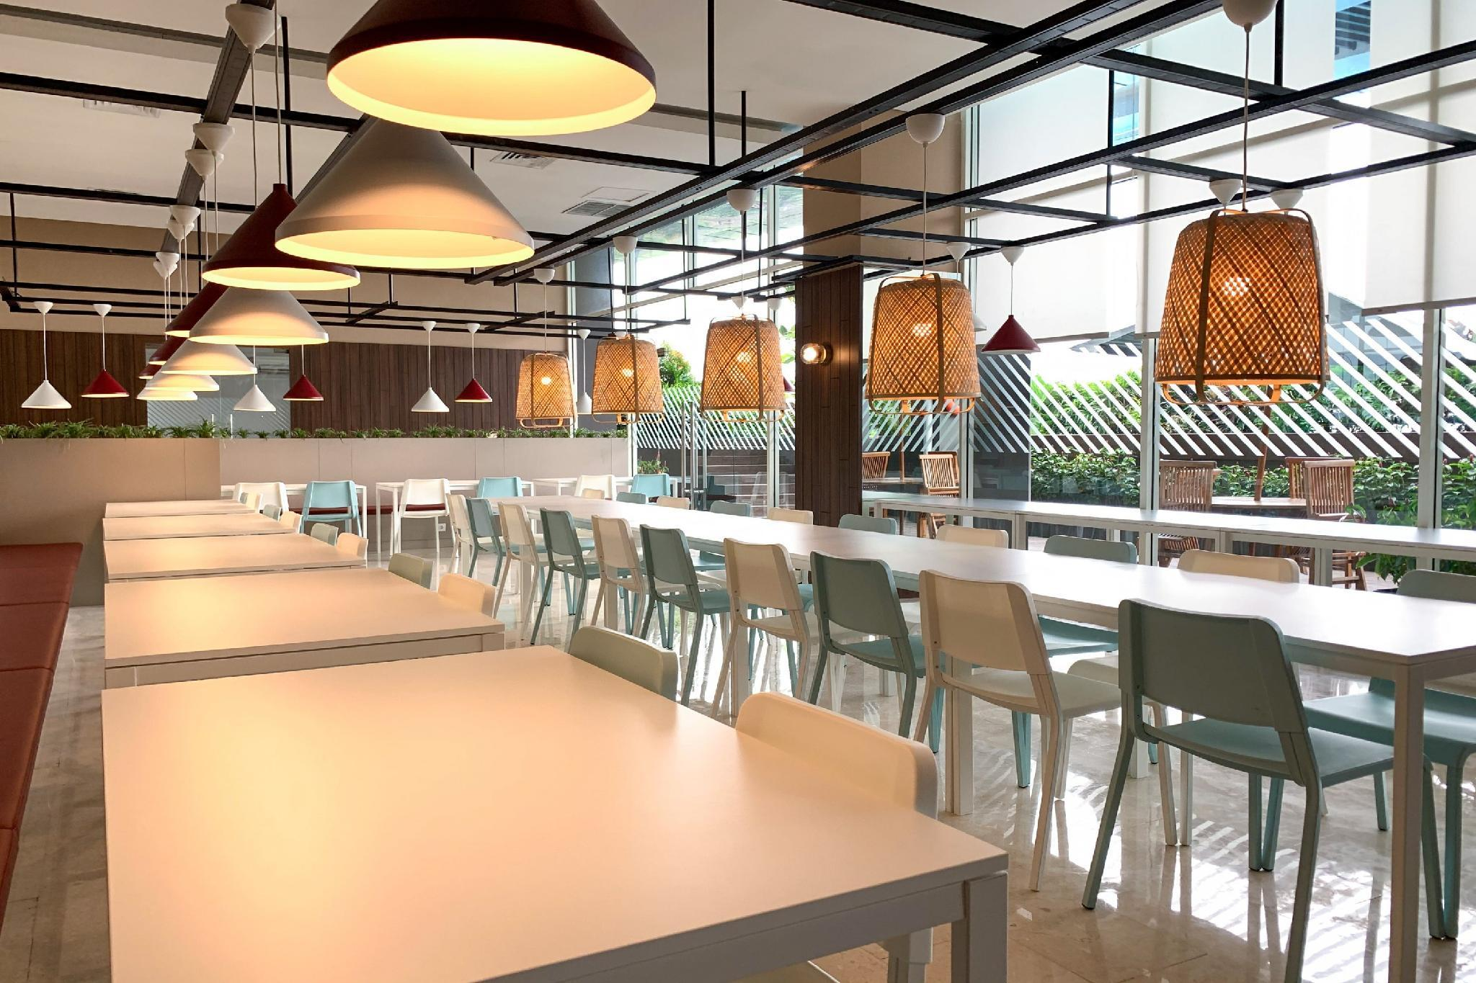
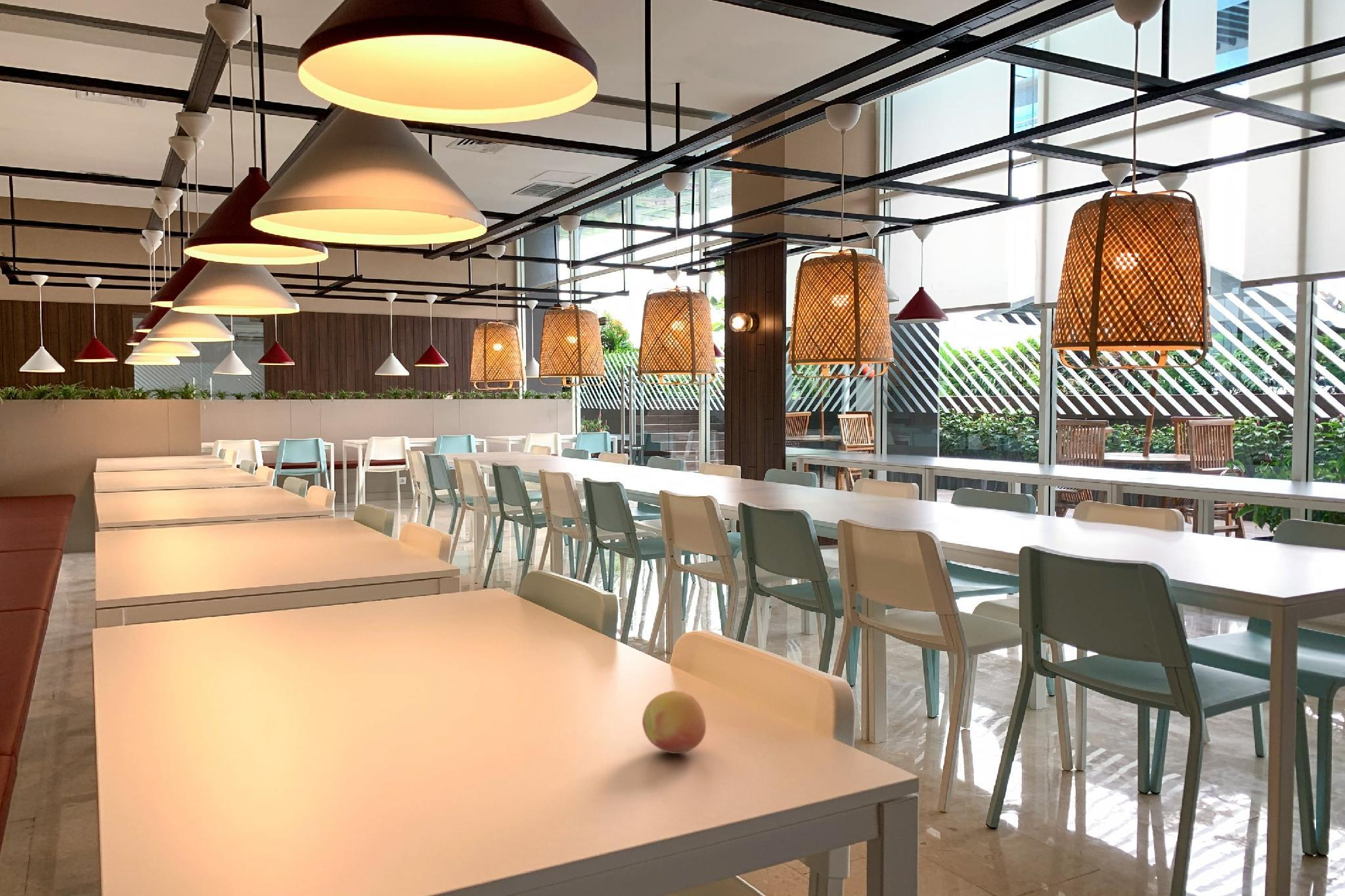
+ fruit (674, 721)
